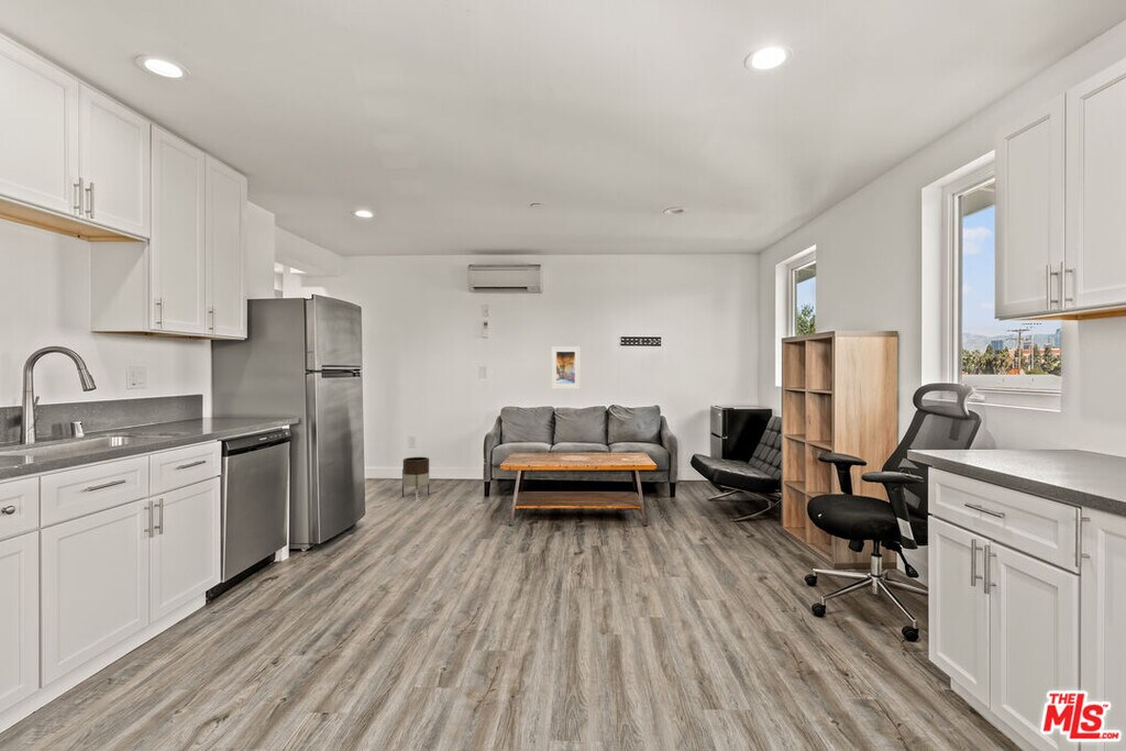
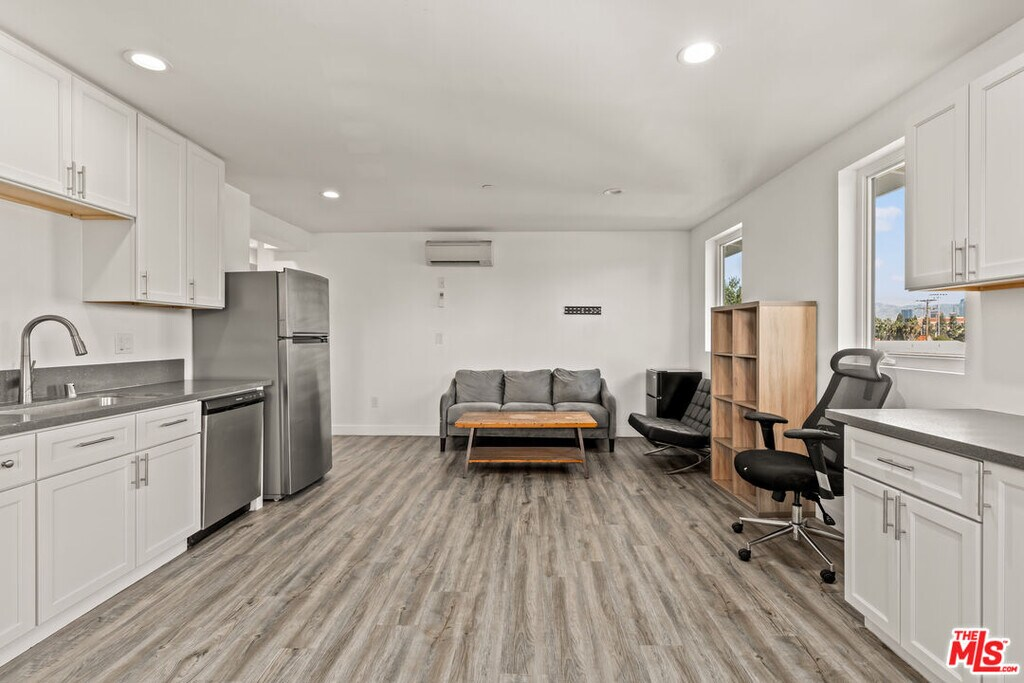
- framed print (565, 367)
- planter (415, 477)
